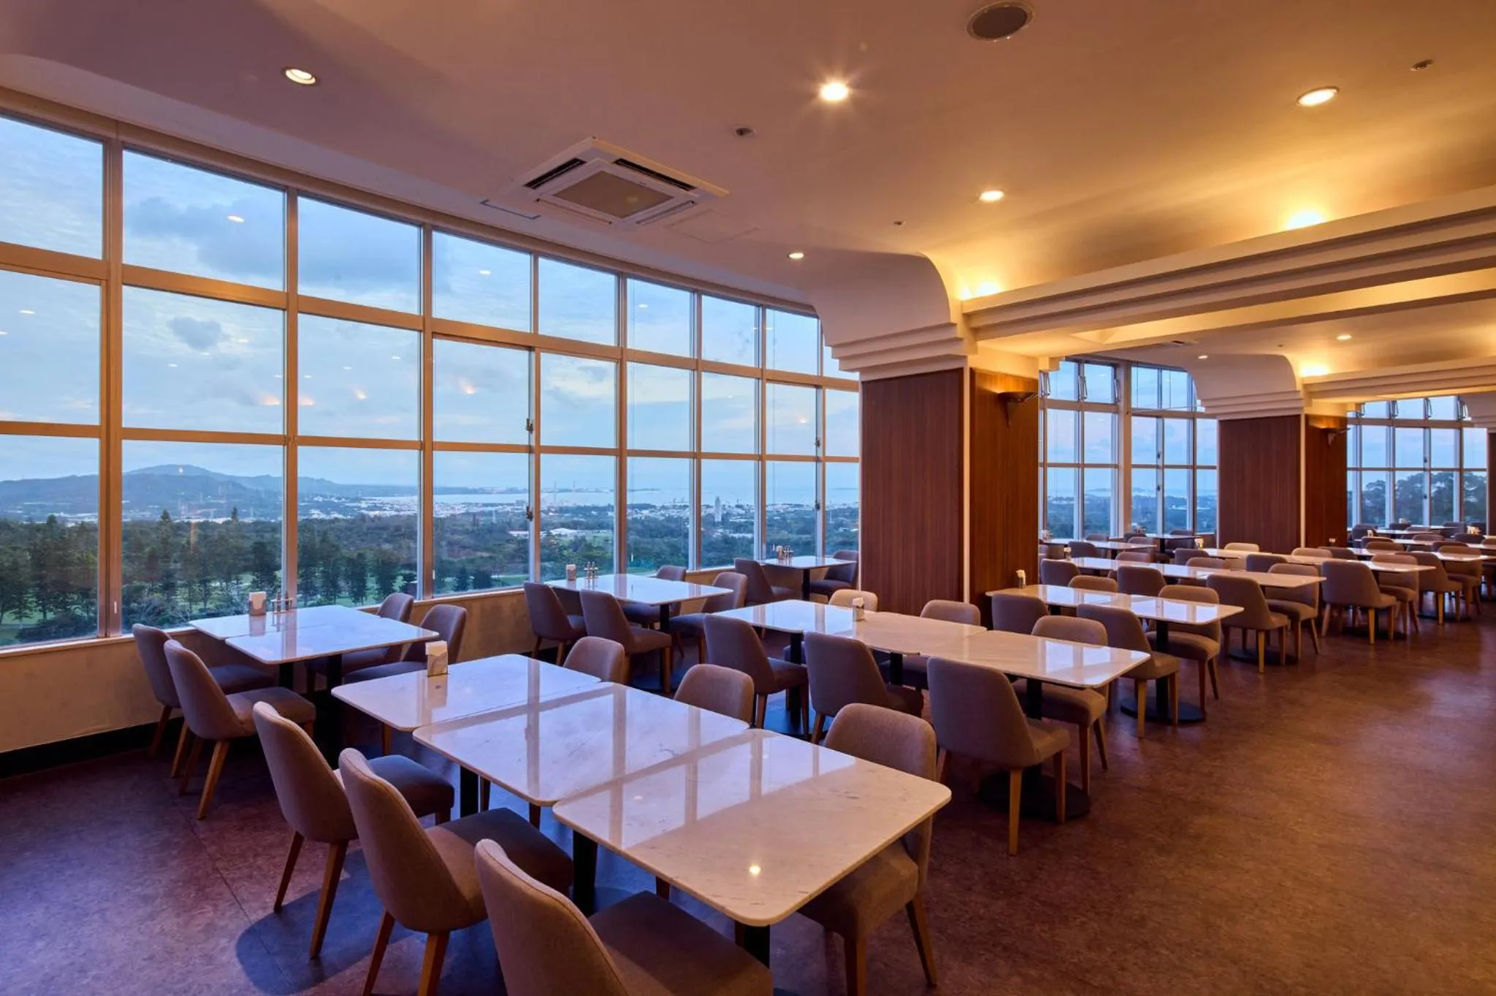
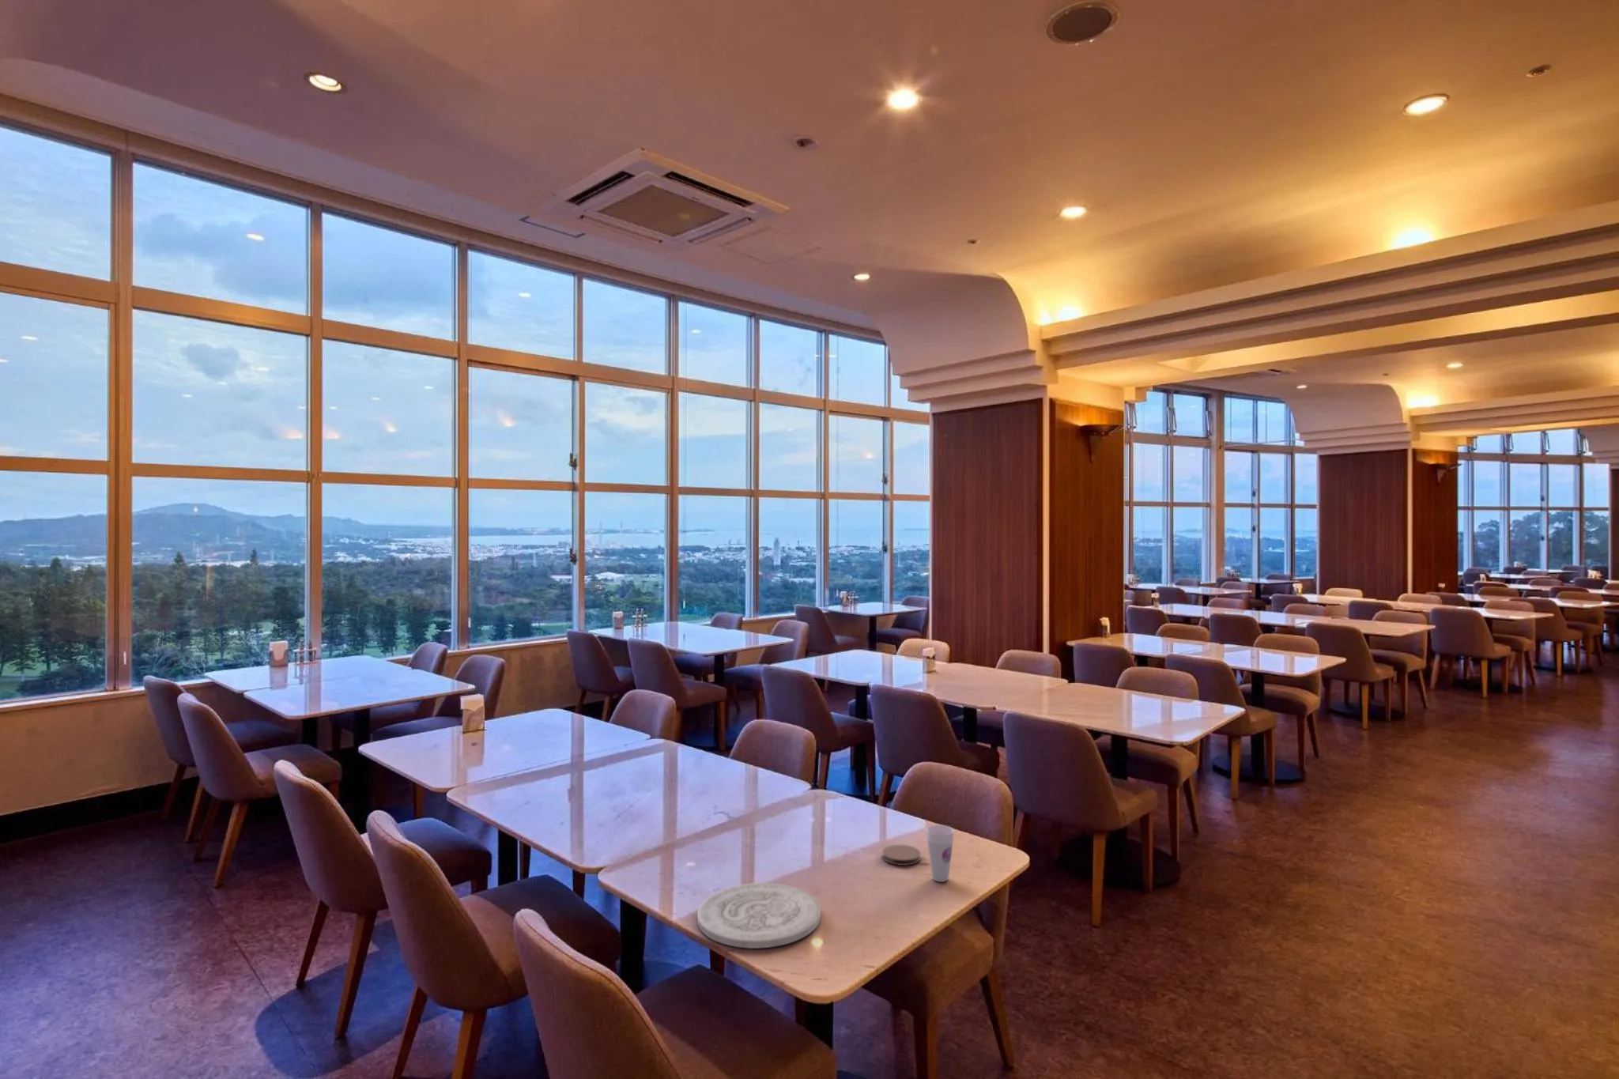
+ plate (758, 912)
+ coaster (902, 855)
+ cup (940, 854)
